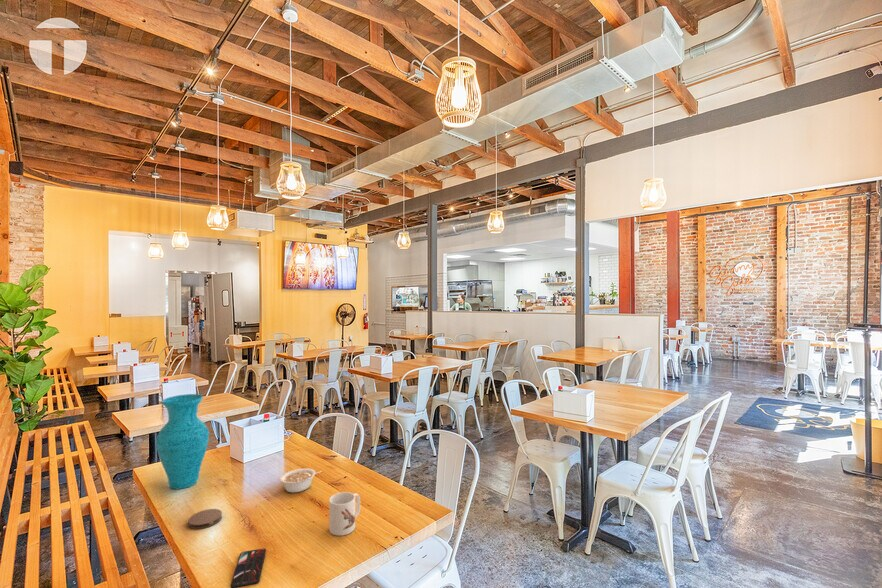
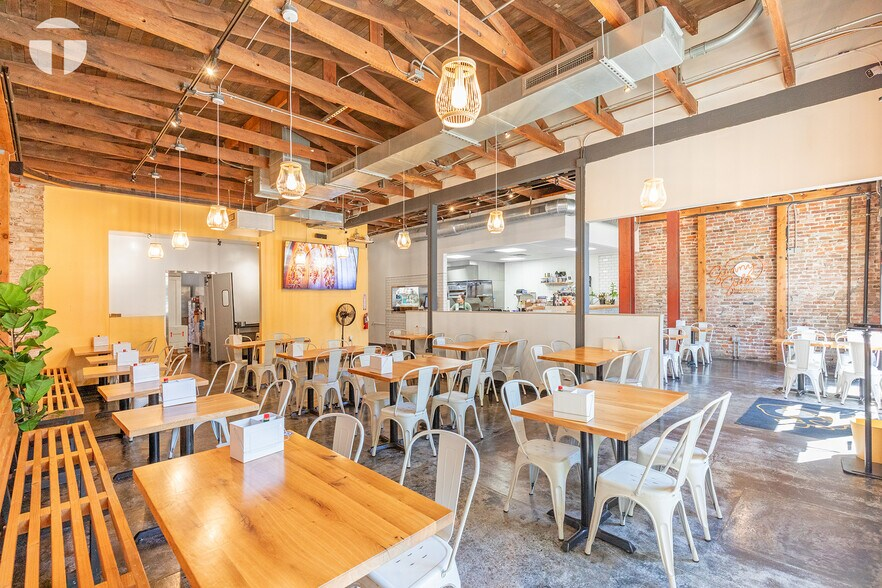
- legume (299, 479)
- vase (183, 441)
- smartphone (249, 567)
- mug (346, 510)
- coaster (205, 518)
